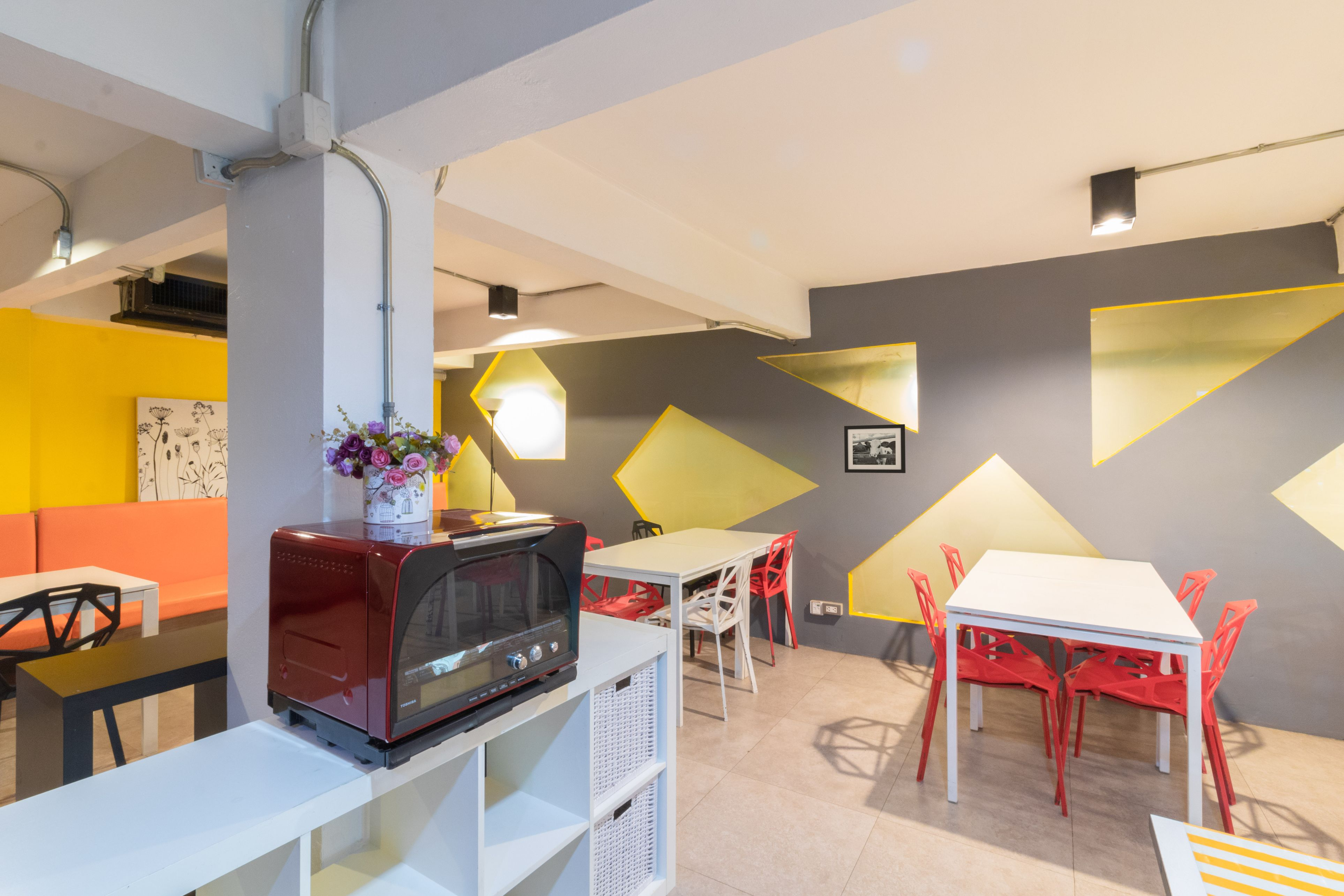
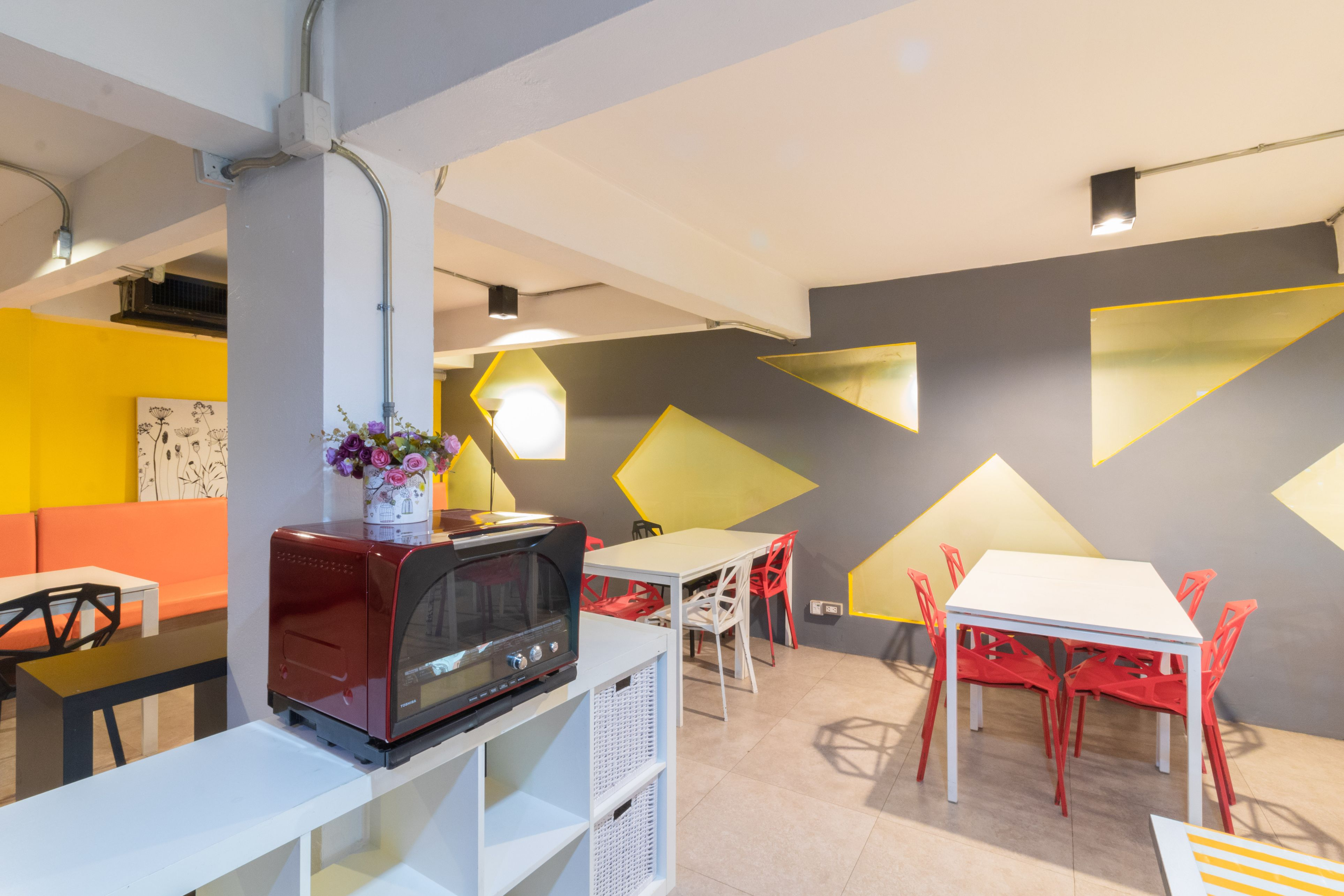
- picture frame (874, 449)
